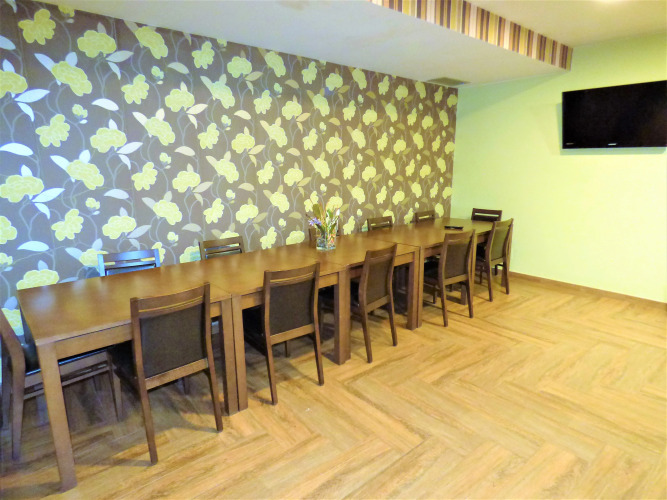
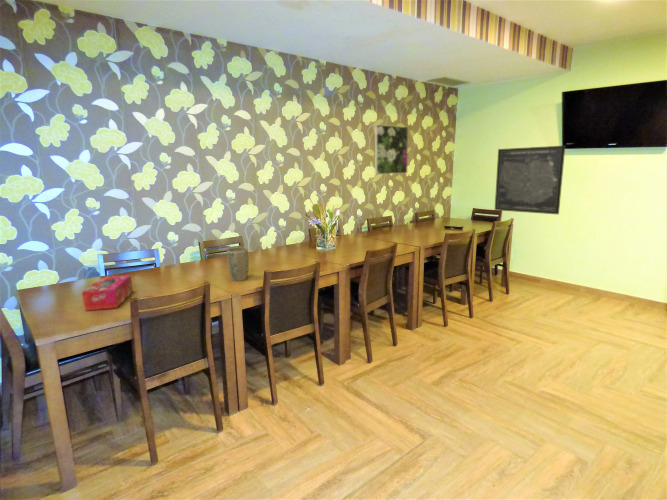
+ plant pot (238, 264)
+ wall art (527, 180)
+ tissue box (109, 291)
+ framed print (391, 150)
